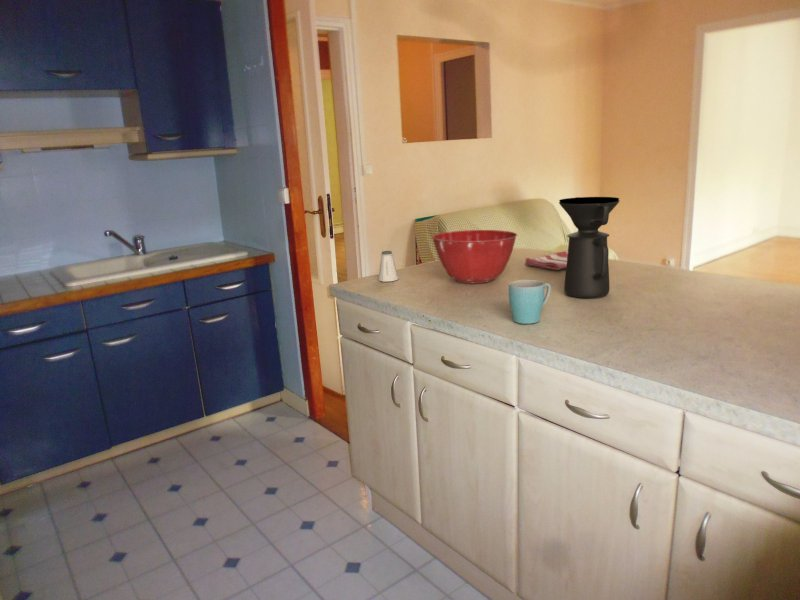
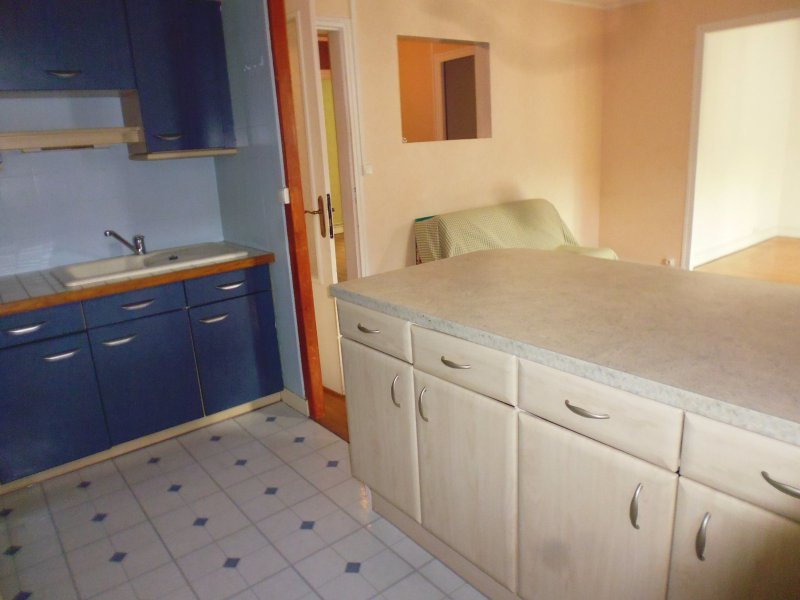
- saltshaker (387, 265)
- mug (531, 300)
- coffee maker (587, 247)
- dish towel (563, 259)
- mixing bowl (474, 257)
